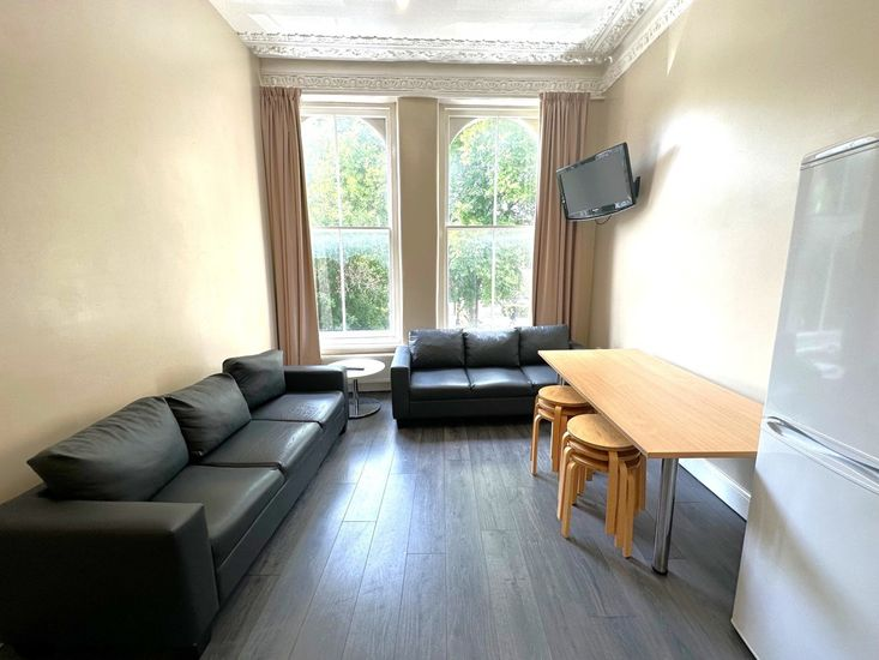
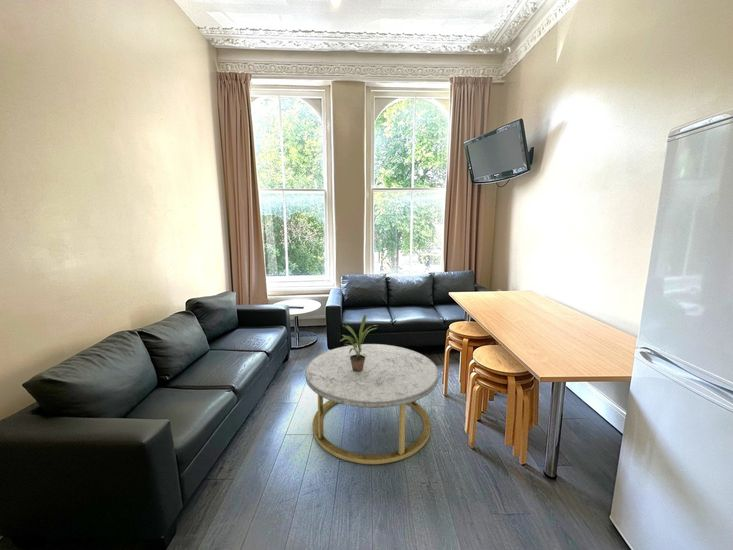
+ potted plant (360, 344)
+ coffee table (371, 395)
